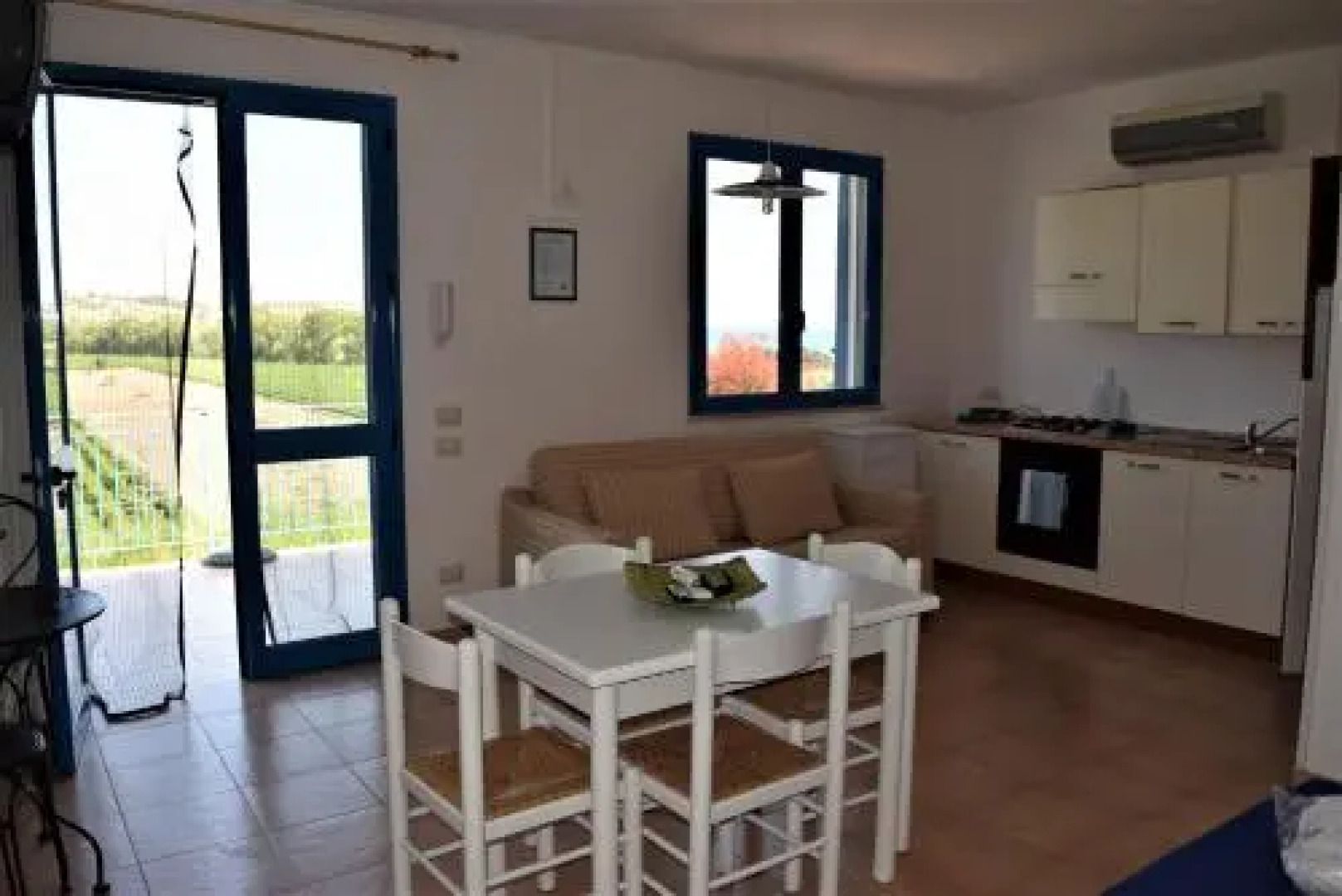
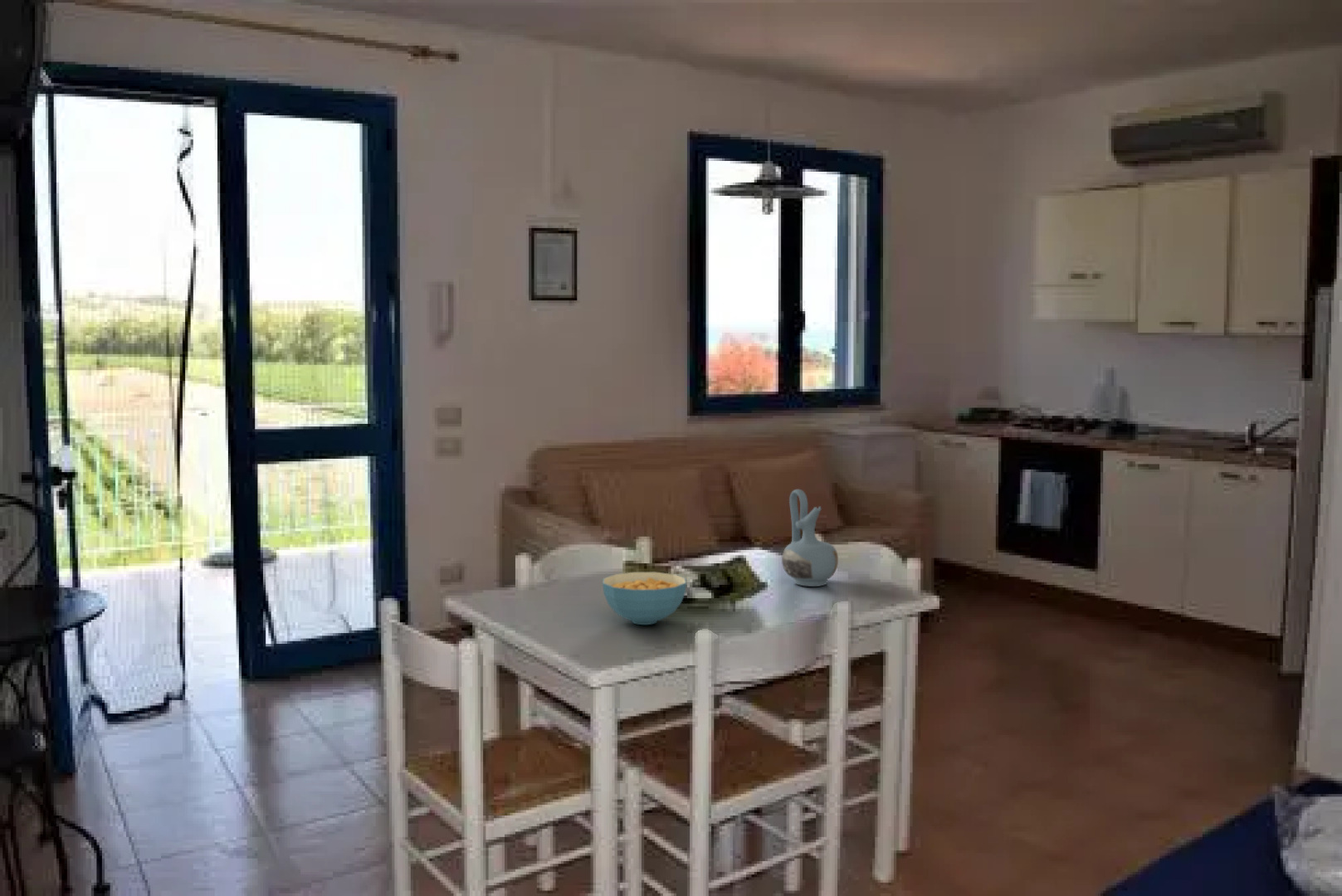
+ cereal bowl (644, 601)
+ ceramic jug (810, 537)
